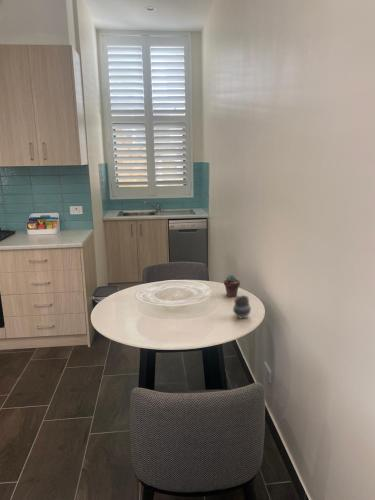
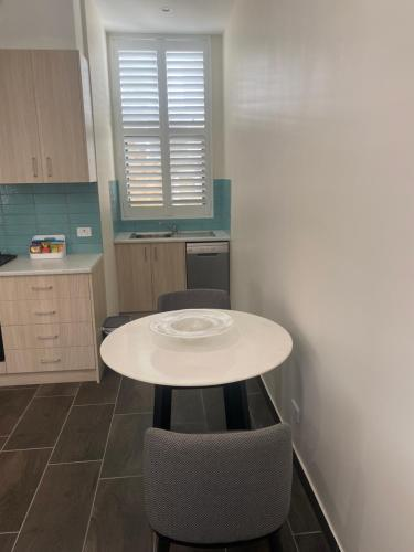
- cup (242, 306)
- potted succulent (231, 285)
